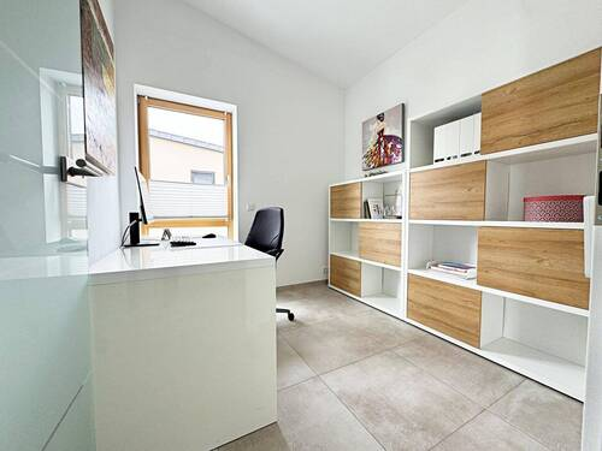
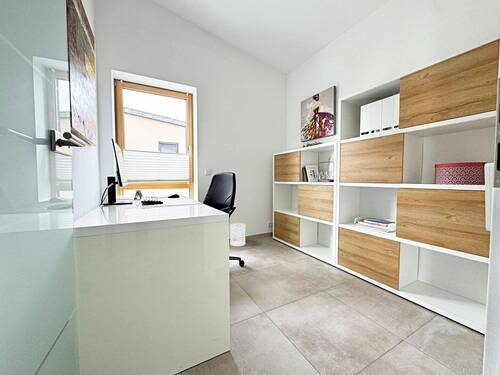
+ wastebasket (237, 234)
